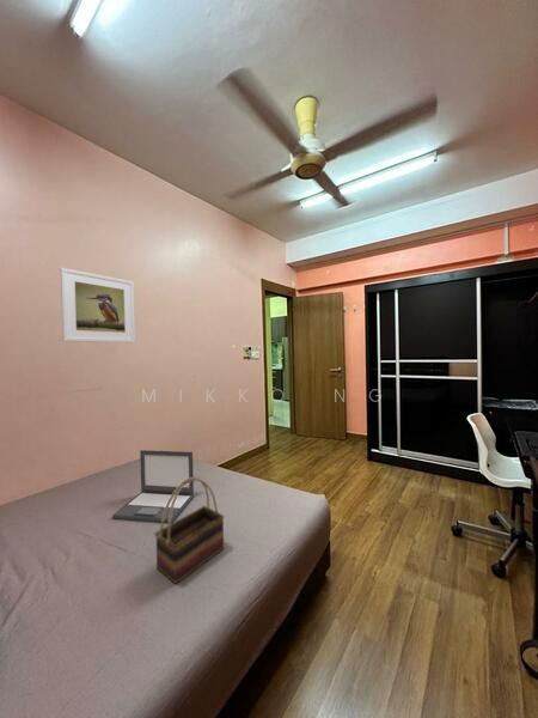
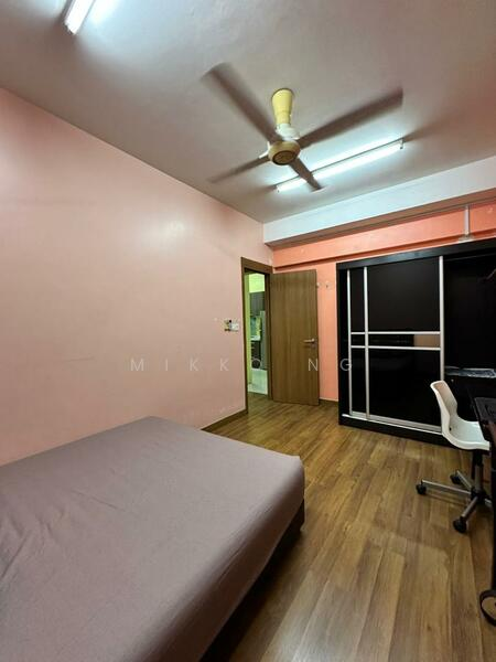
- woven basket (190, 518)
- laptop (154, 482)
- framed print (100, 308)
